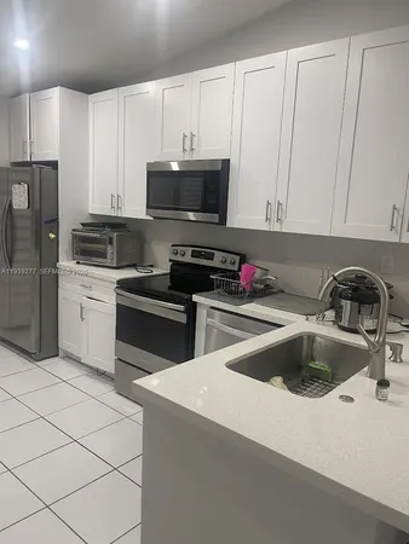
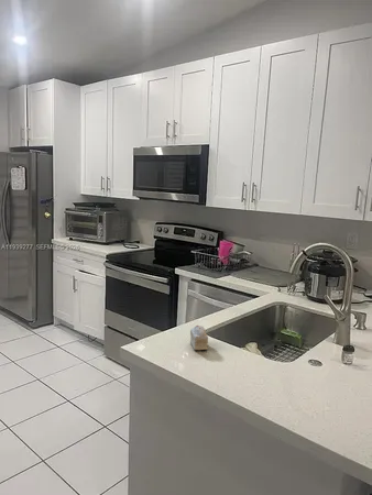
+ cake slice (199, 337)
